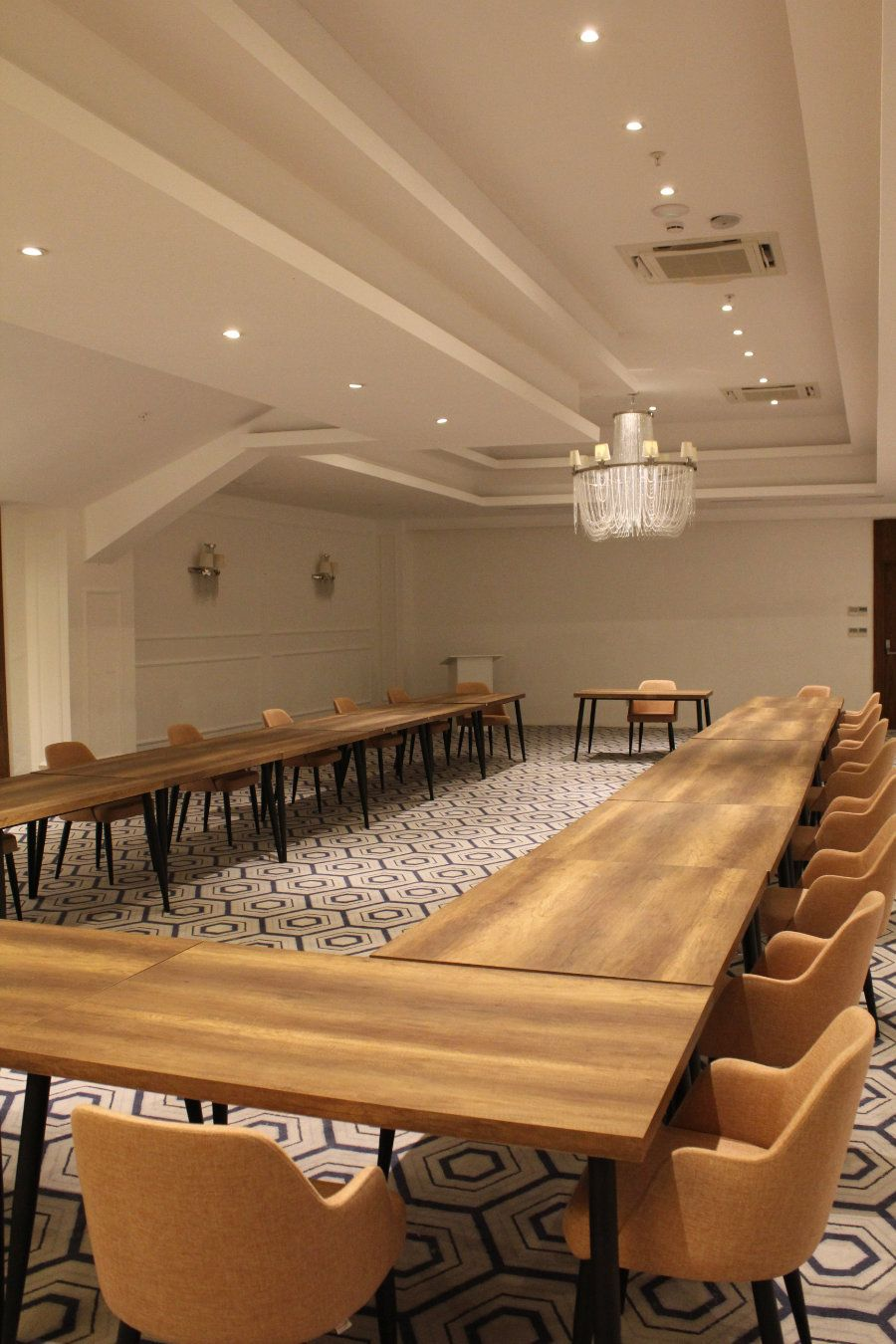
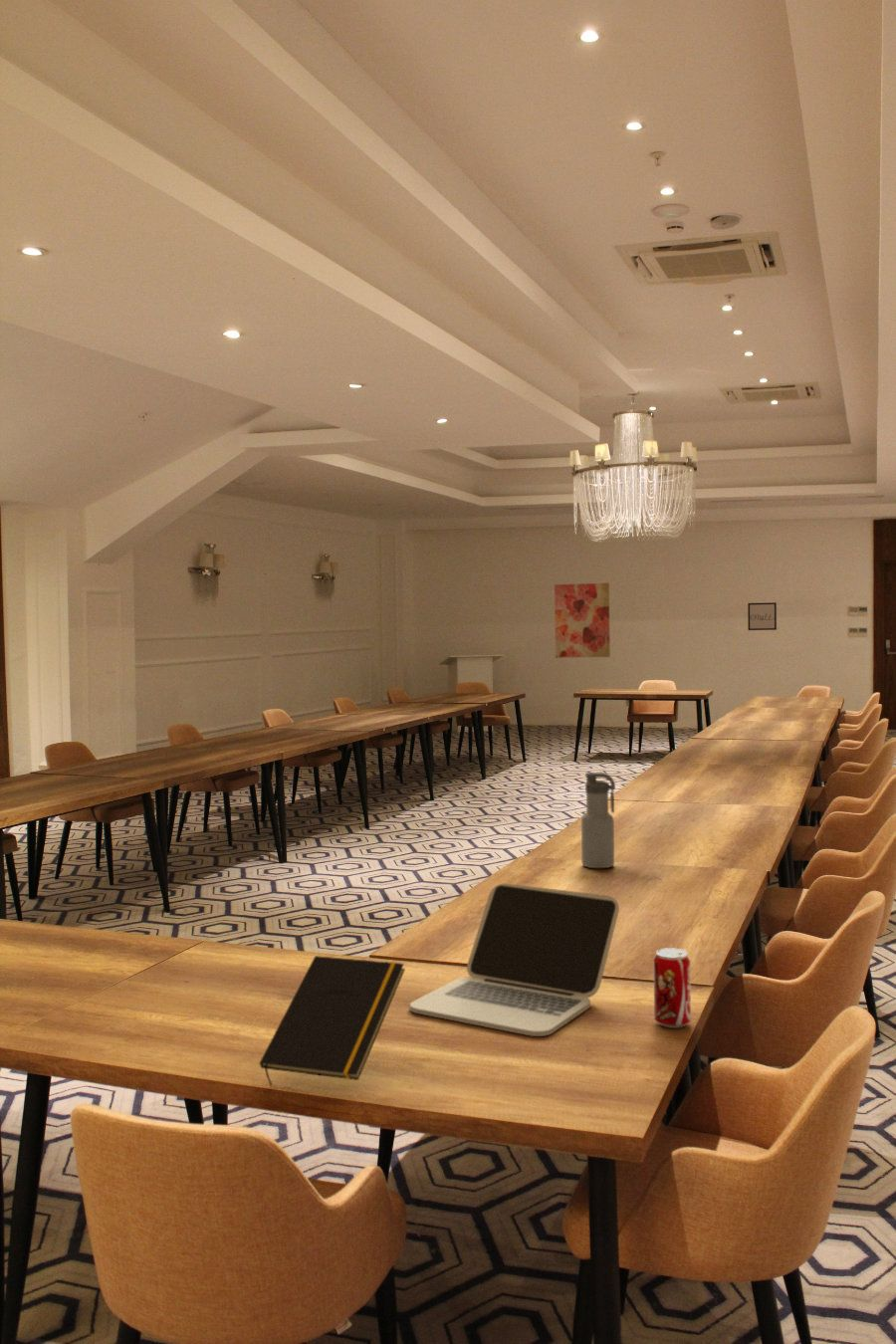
+ notepad (335, 1022)
+ water bottle (597, 819)
+ wall art (762, 616)
+ beverage can (672, 988)
+ wall art (581, 620)
+ laptop (516, 952)
